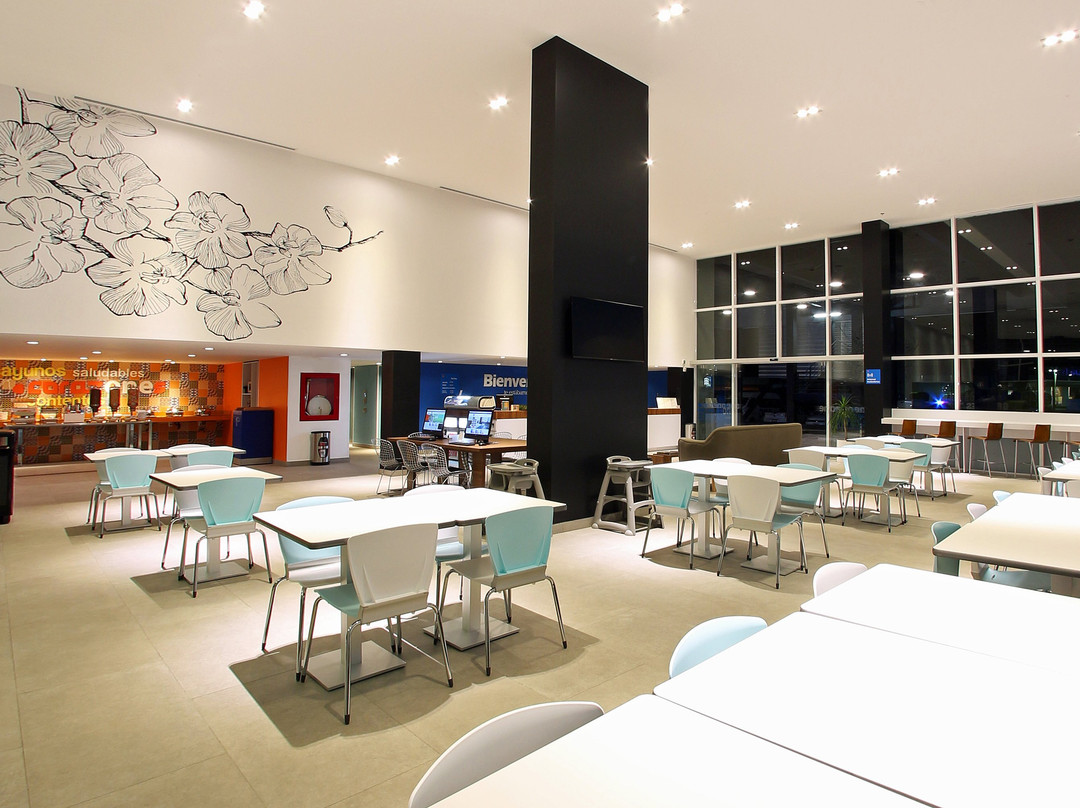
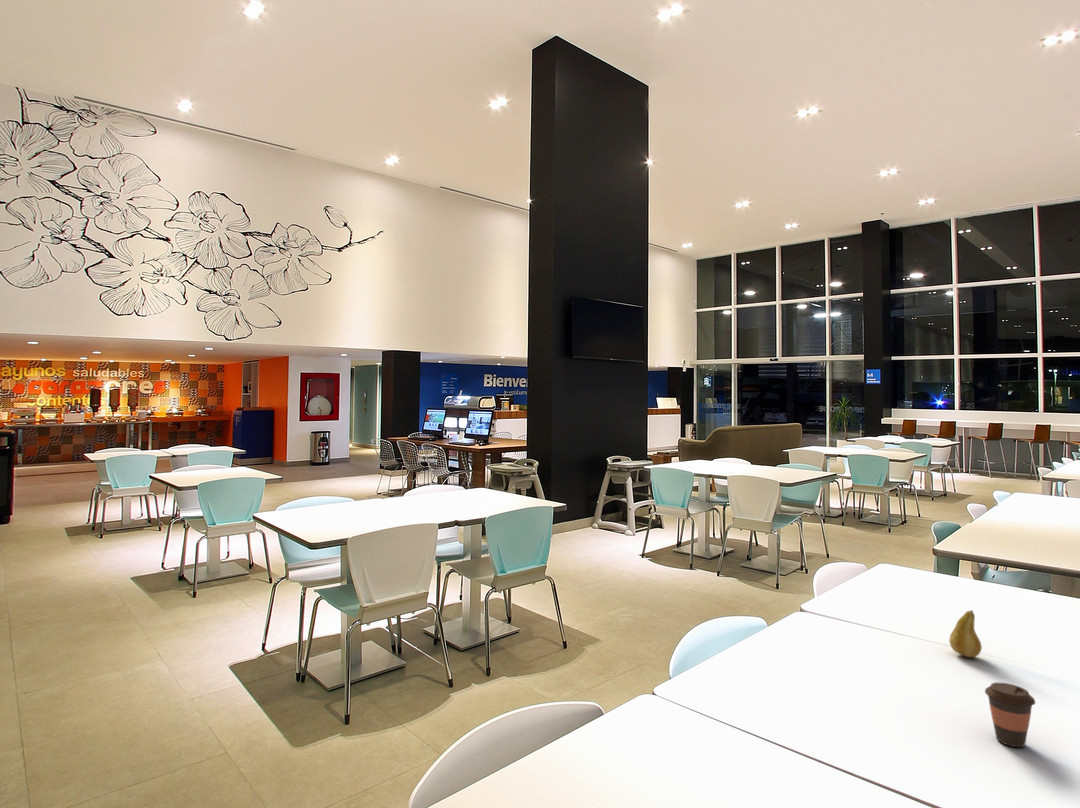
+ coffee cup (1009, 715)
+ fruit (965, 631)
